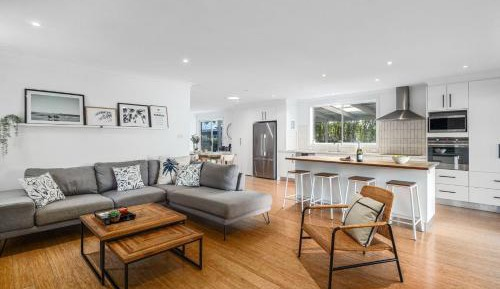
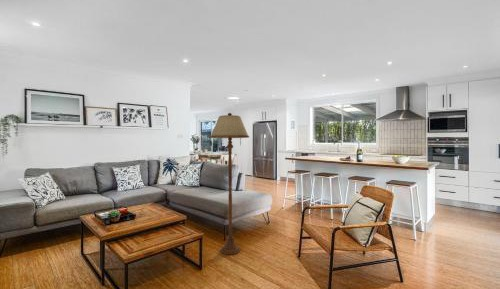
+ floor lamp (230, 181)
